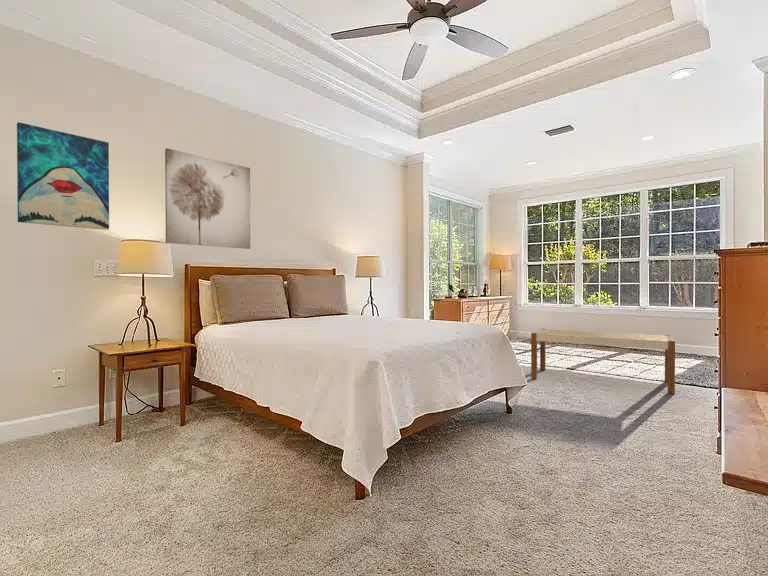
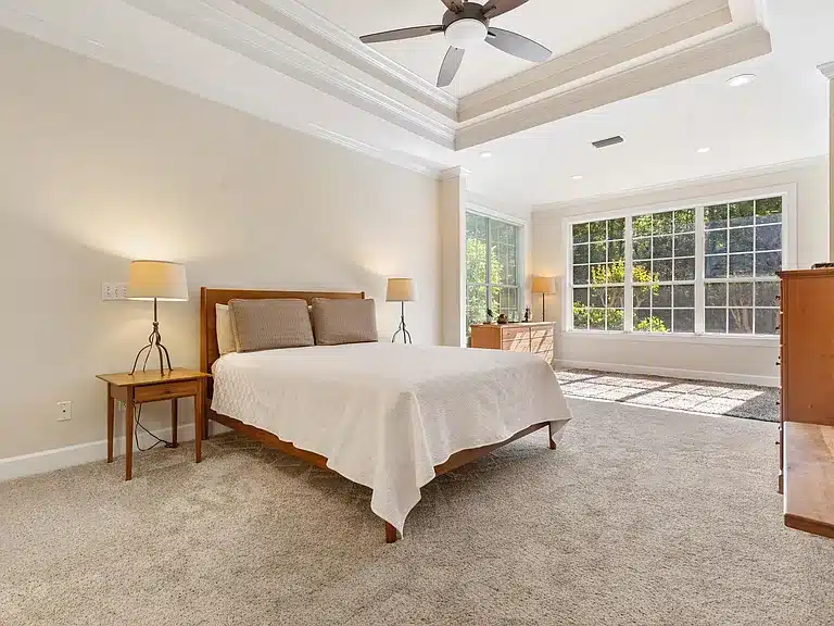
- wall art (66, 179)
- bench (599, 344)
- wall art (211, 202)
